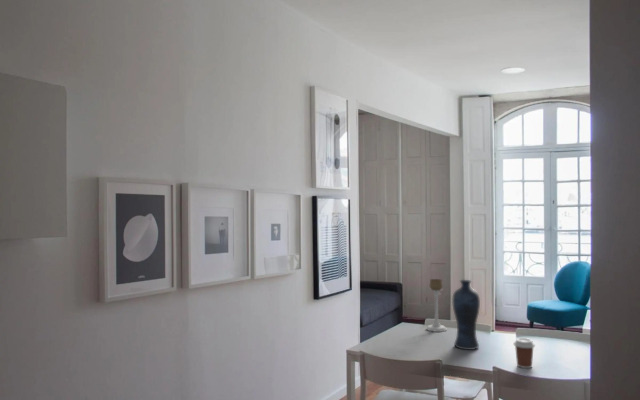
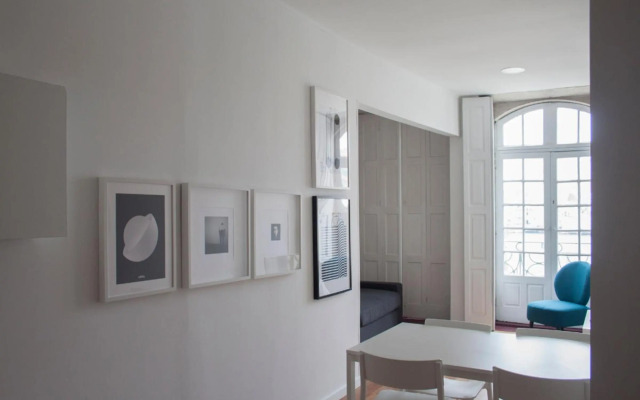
- candle holder (436, 304)
- vase (466, 313)
- coffee cup (524, 353)
